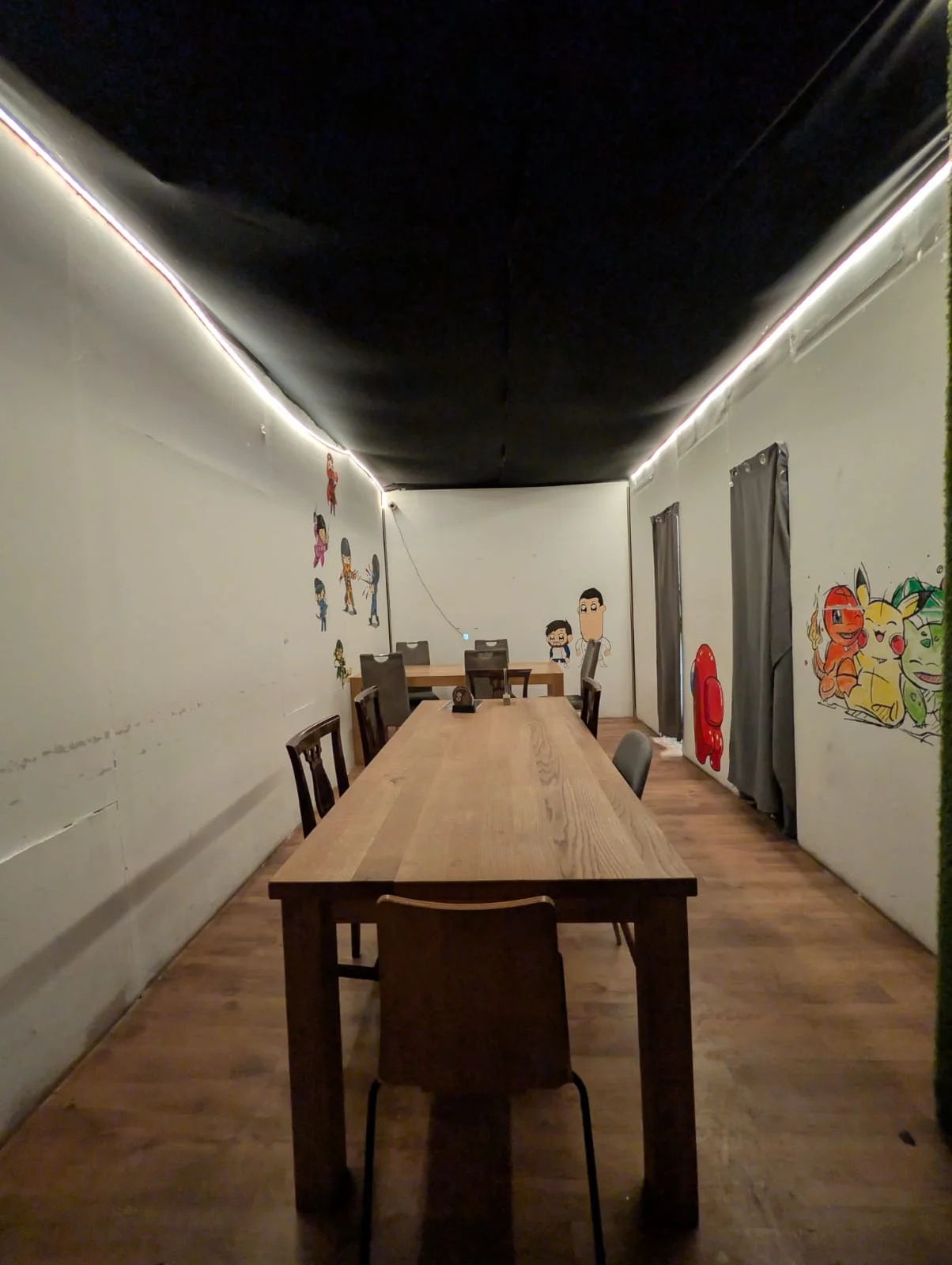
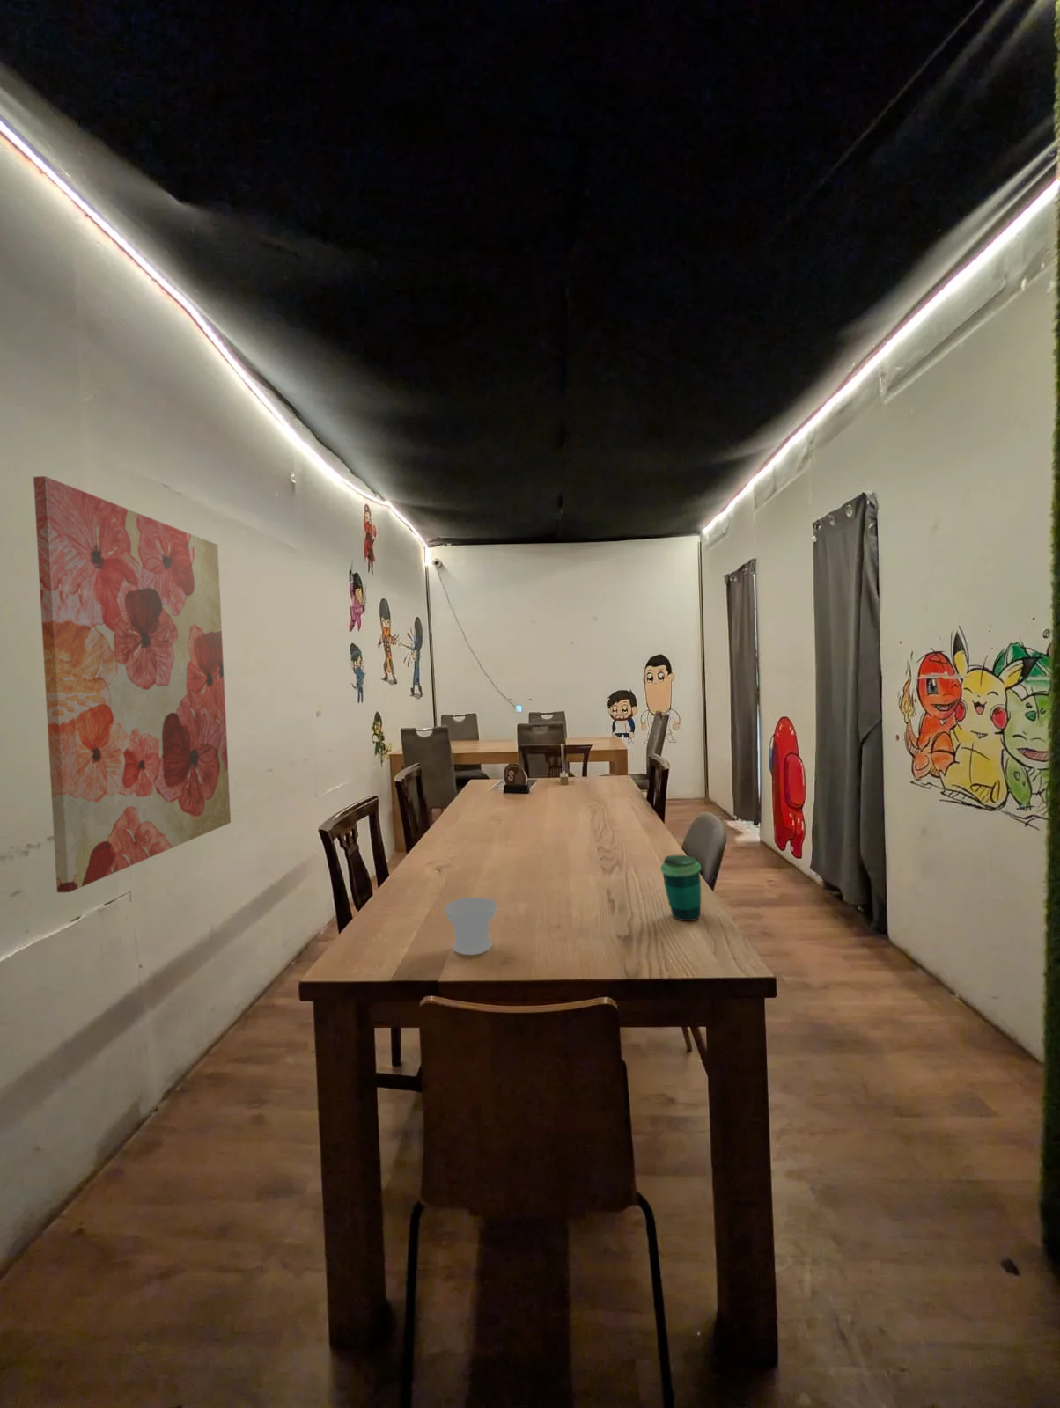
+ cup (680, 888)
+ cup (471, 927)
+ wall art (153, 686)
